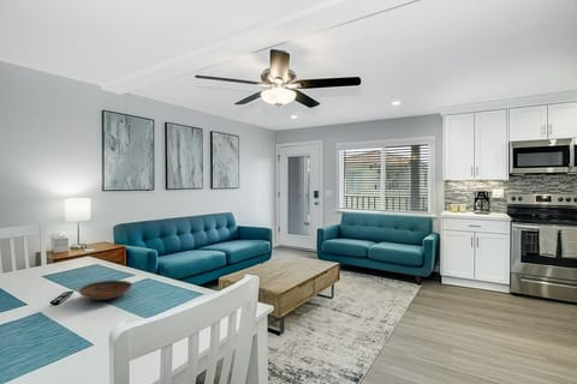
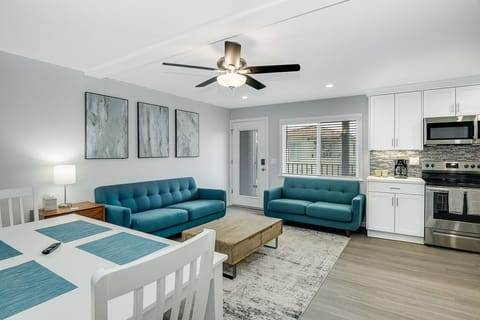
- bowl (106, 290)
